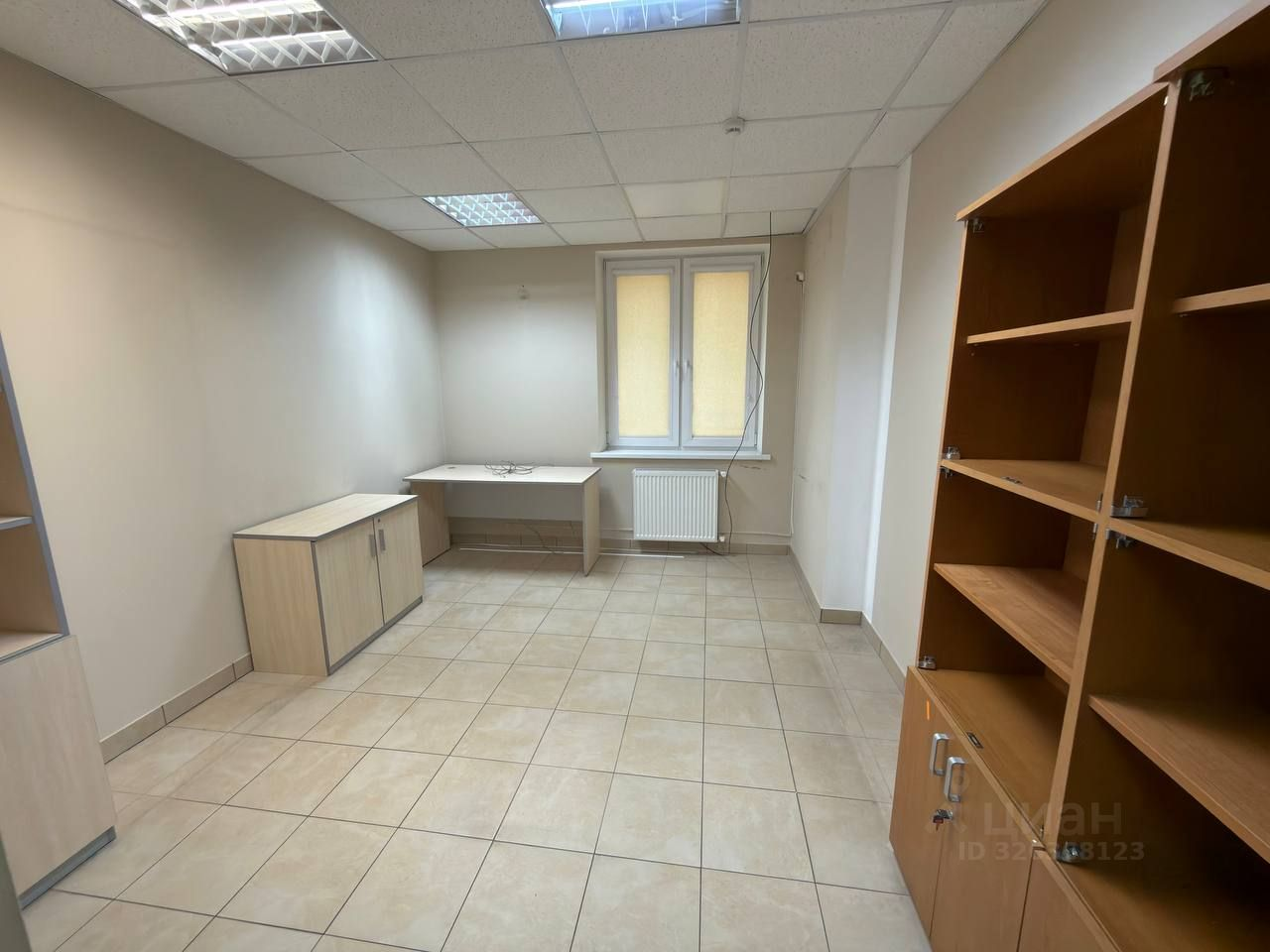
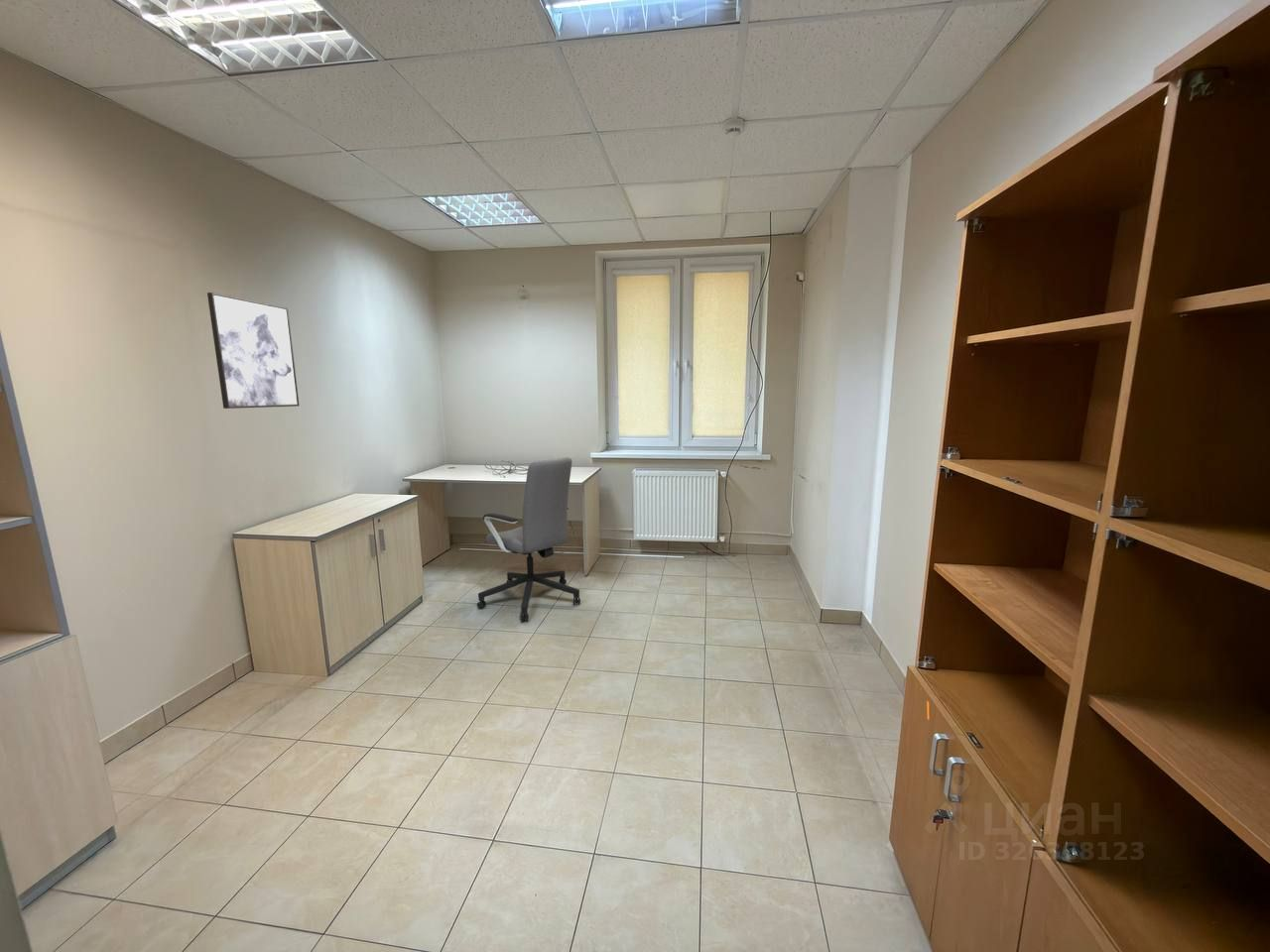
+ wall art (257, 354)
+ office chair (528, 530)
